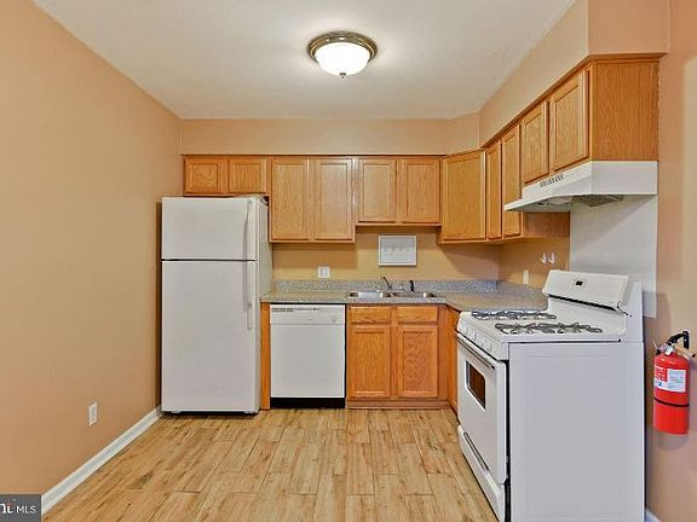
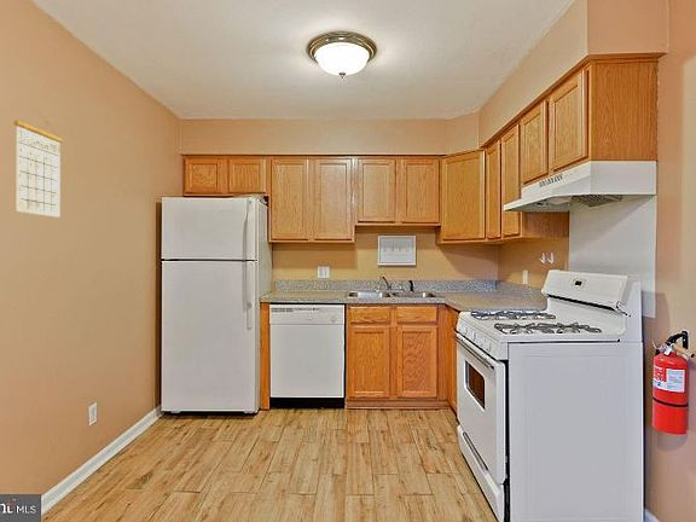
+ calendar (39, 162)
